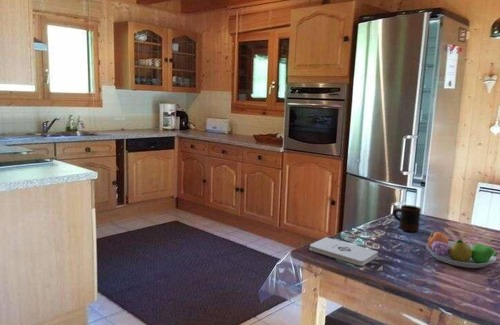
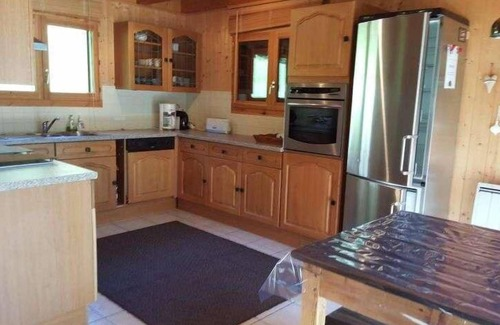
- mug (405, 217)
- fruit bowl (462, 246)
- notepad (342, 250)
